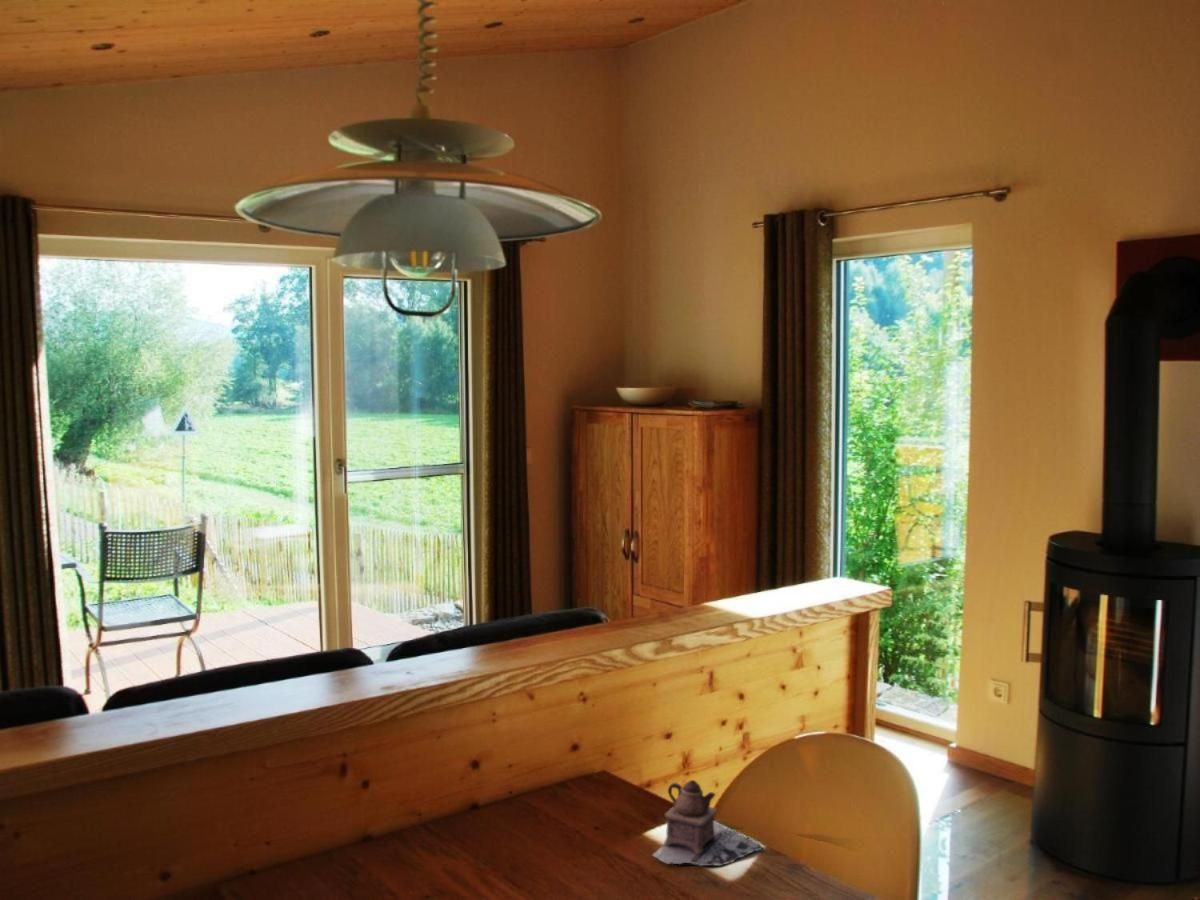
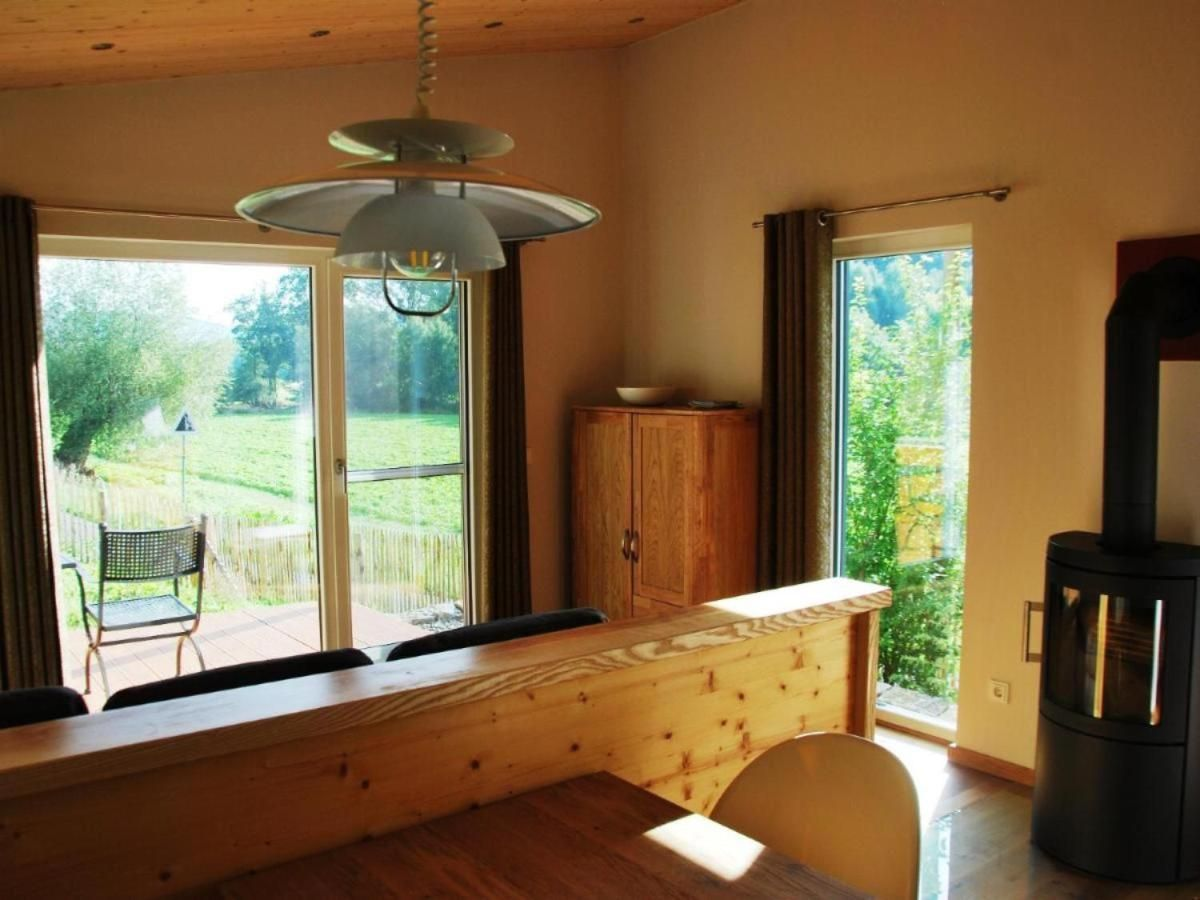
- teapot (695, 814)
